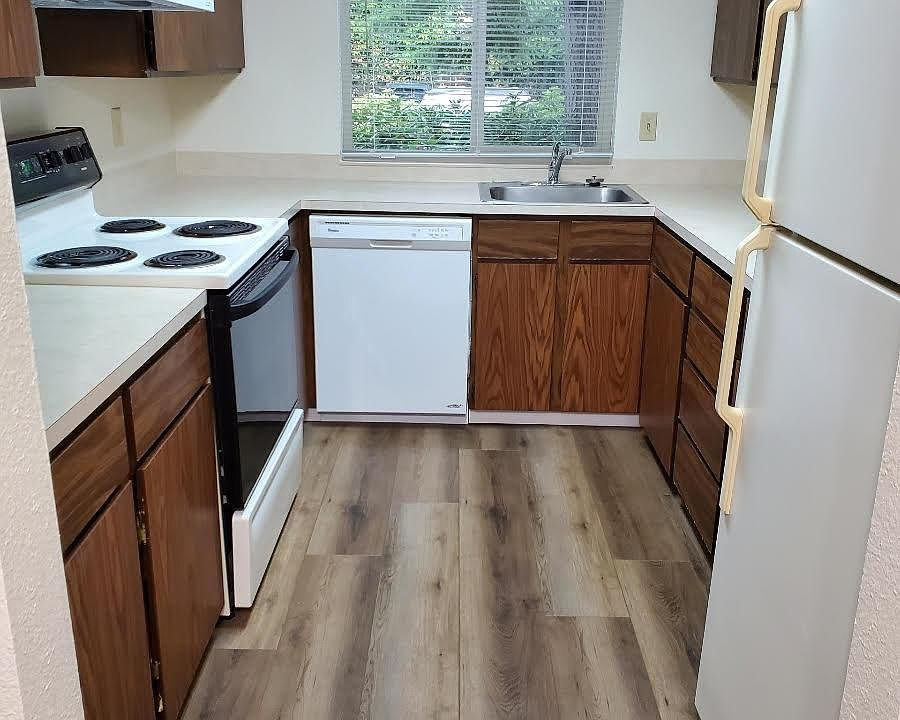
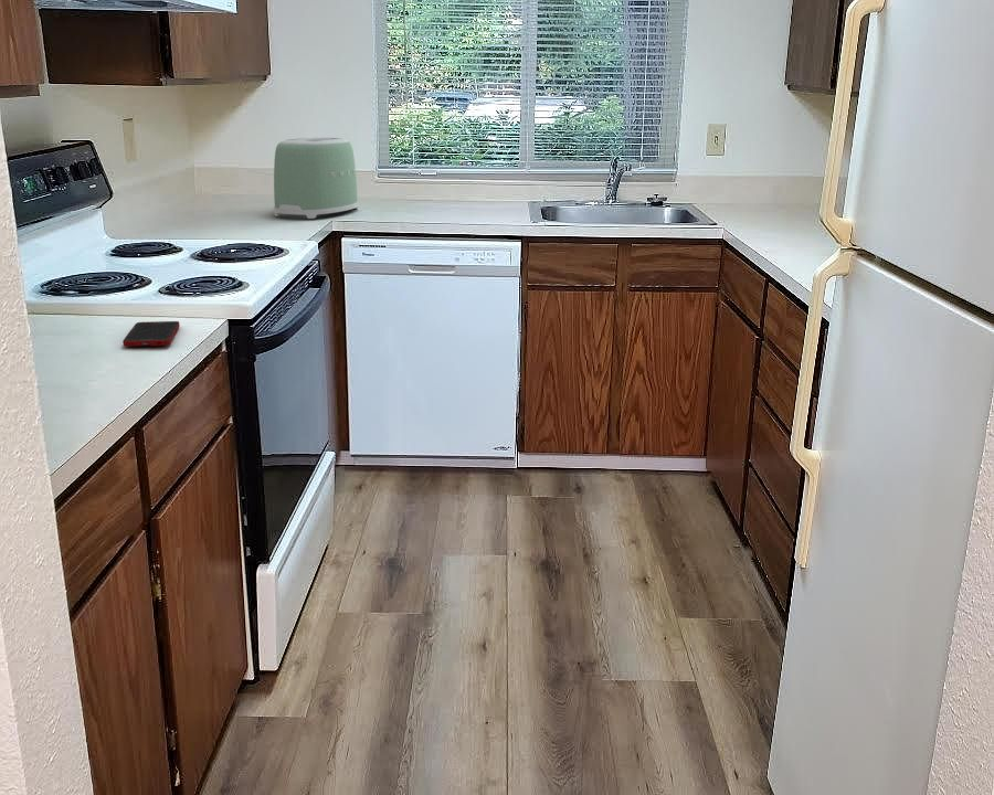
+ cell phone (152, 333)
+ toaster (316, 174)
